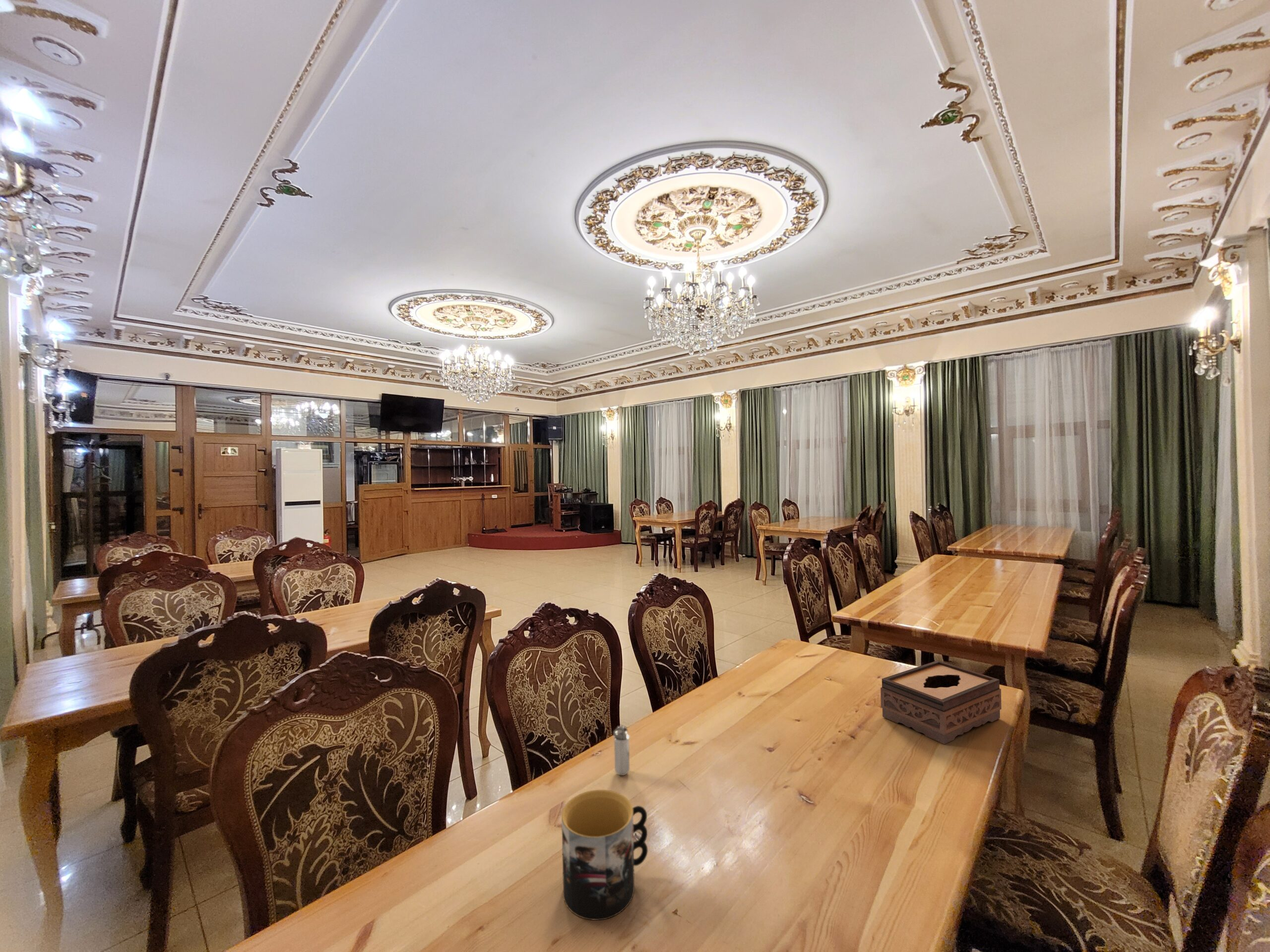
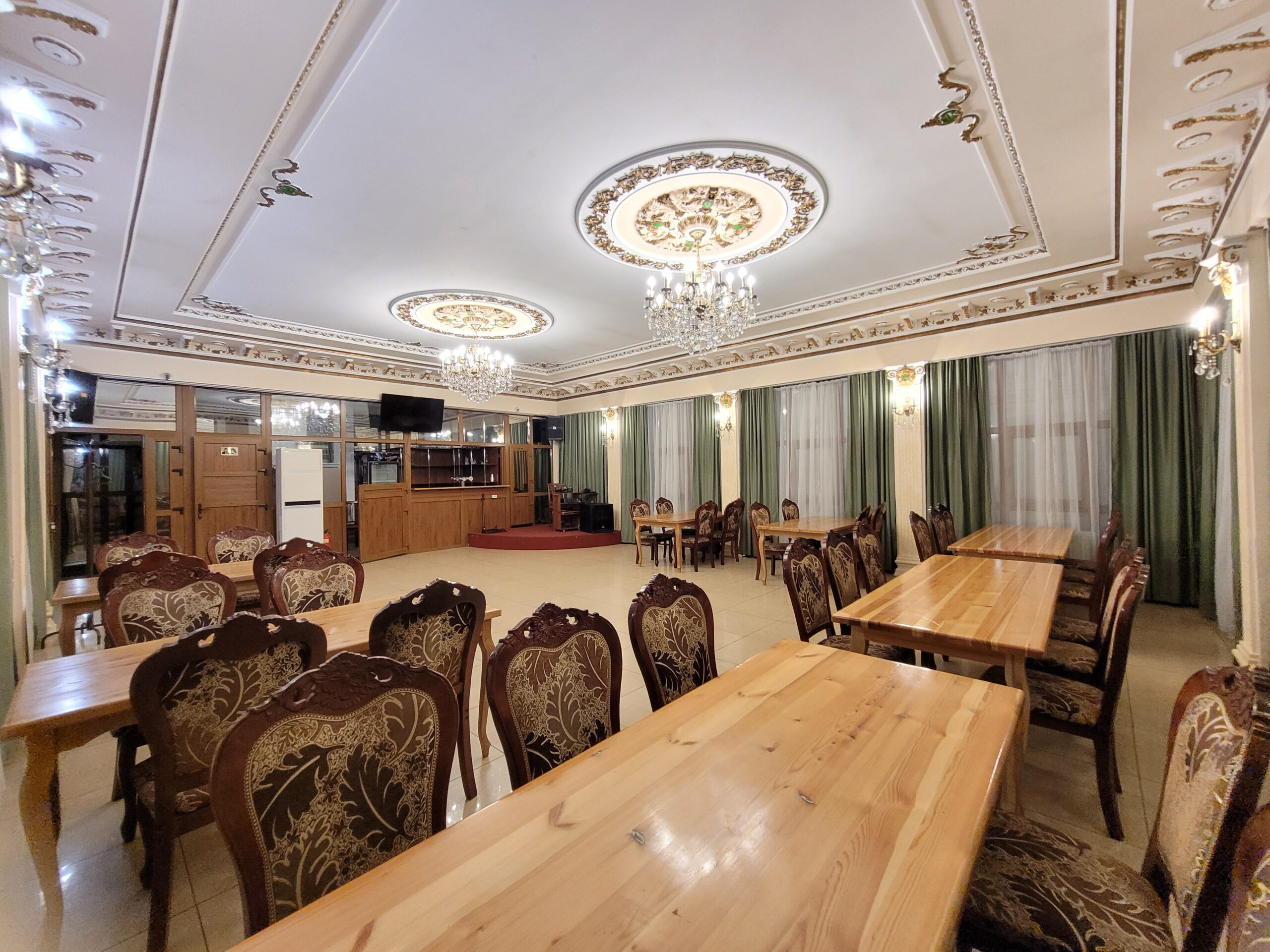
- tissue box (940, 698)
- mug (607, 847)
- shaker (622, 750)
